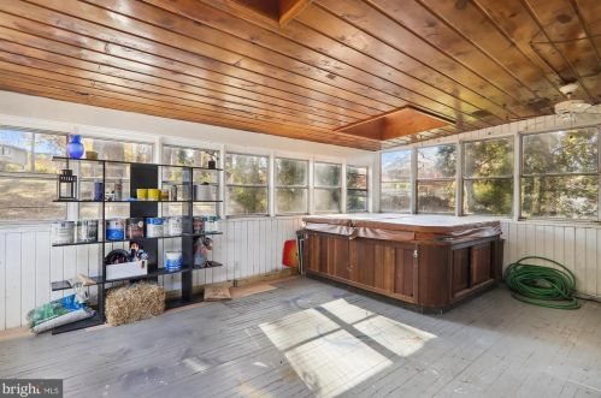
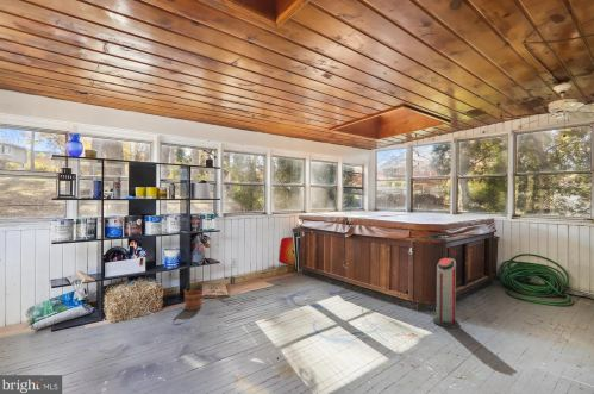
+ air purifier (445, 290)
+ wooden bucket (193, 293)
